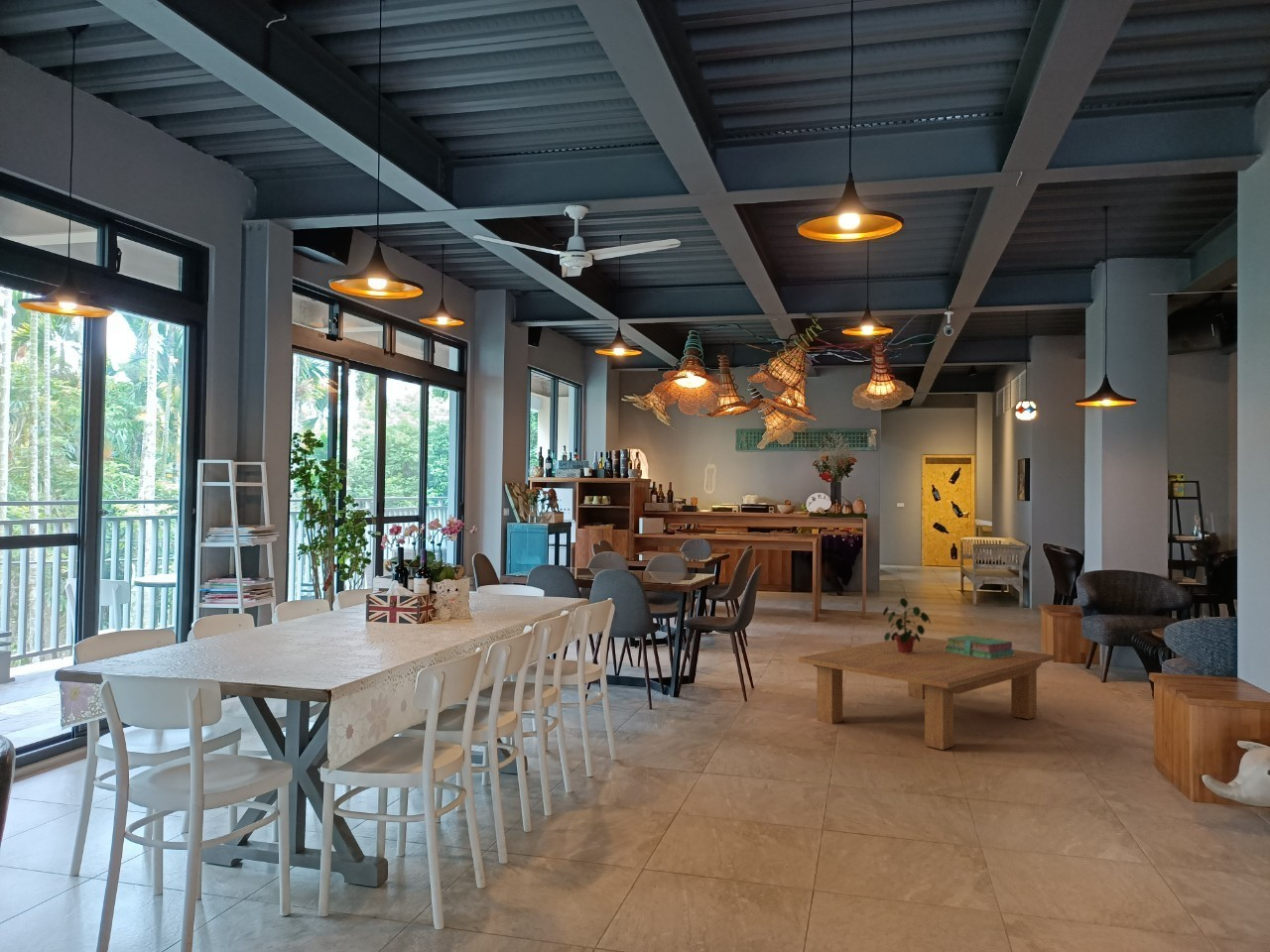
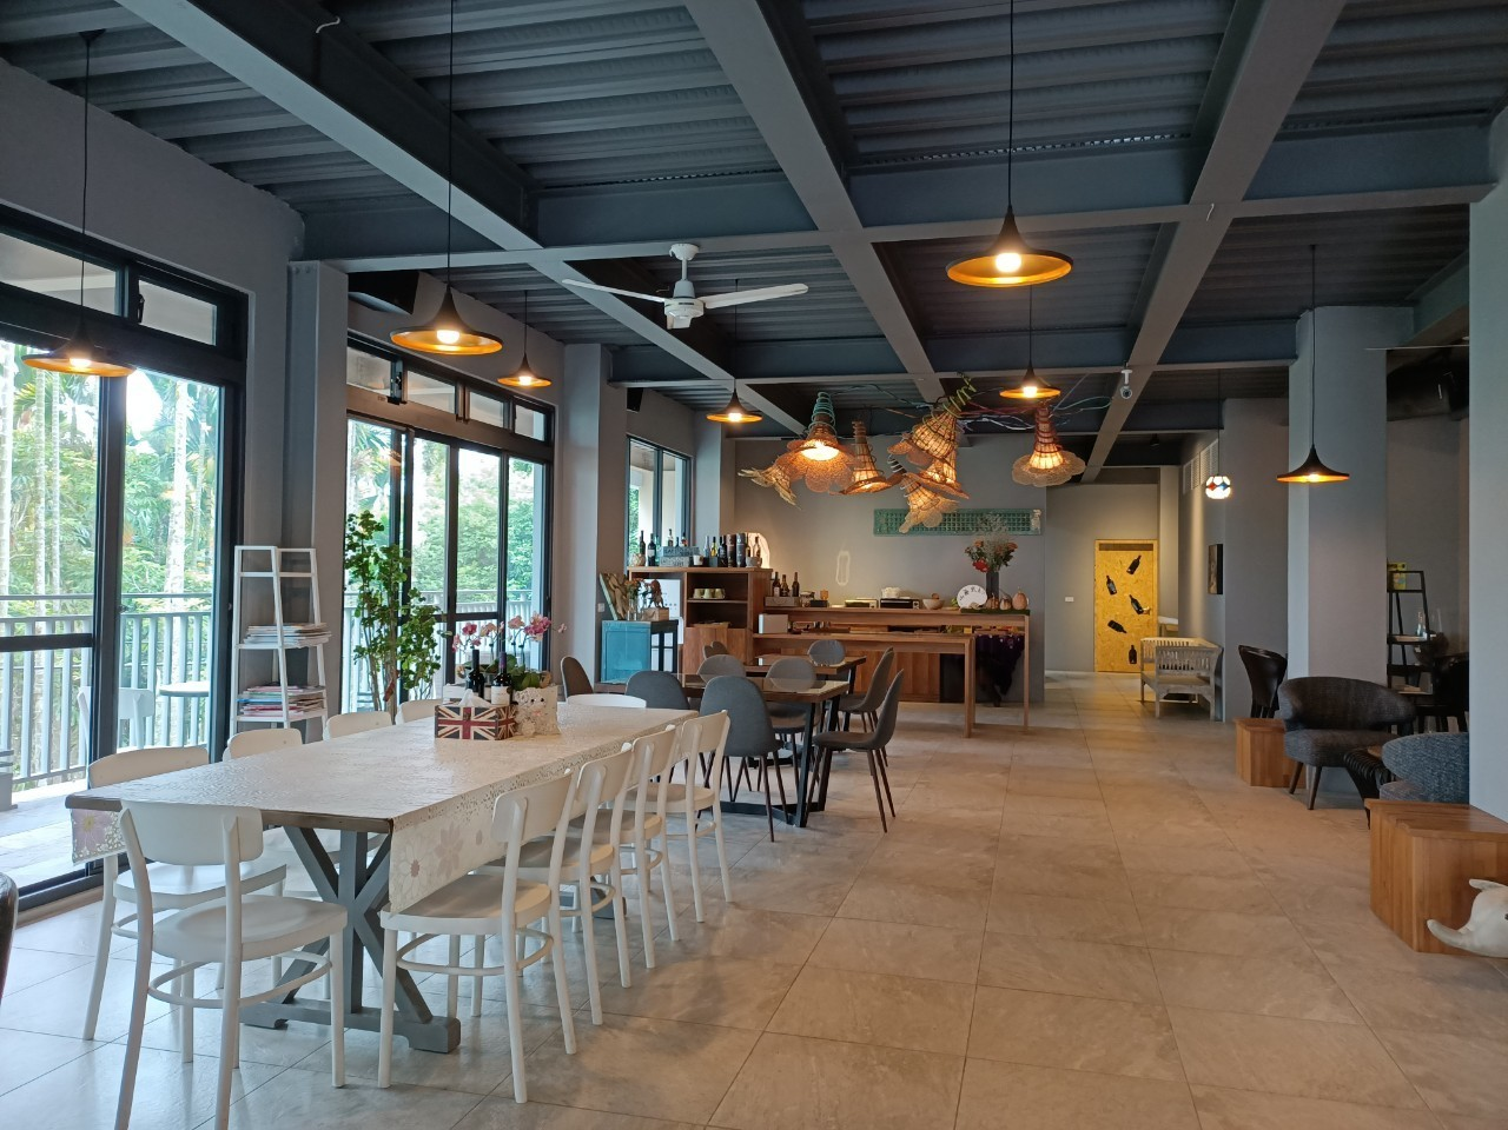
- potted plant (906, 625)
- stack of books (978, 646)
- coffee table (928, 687)
